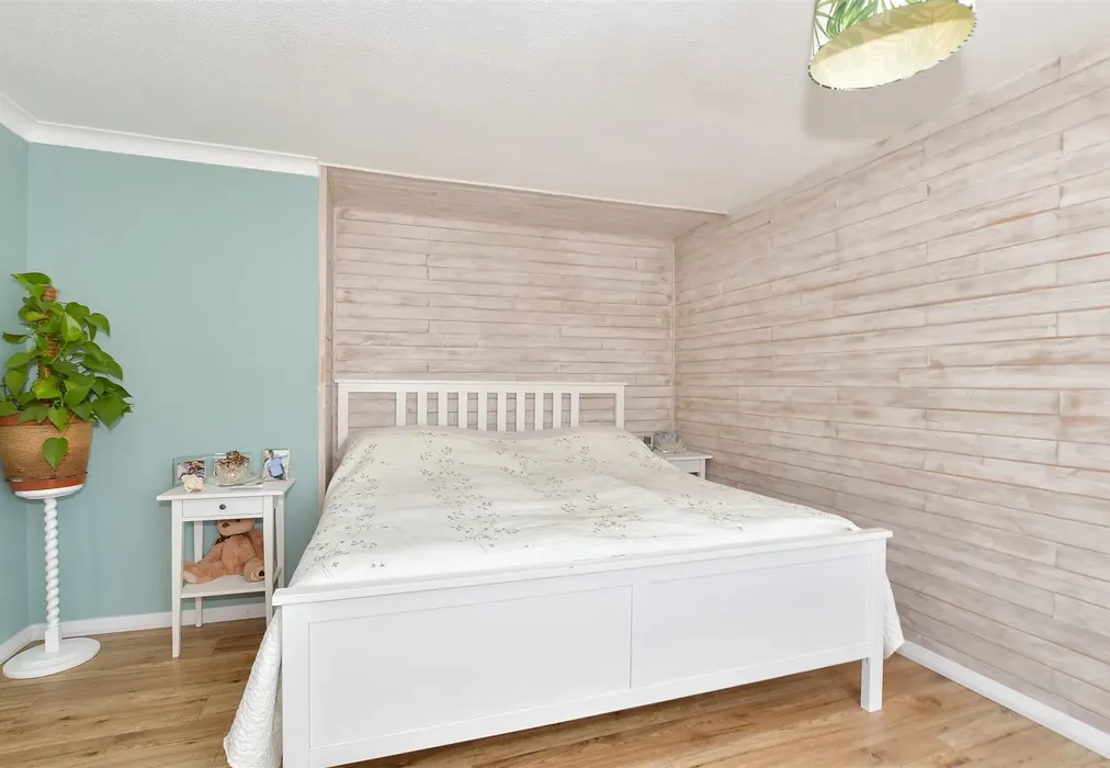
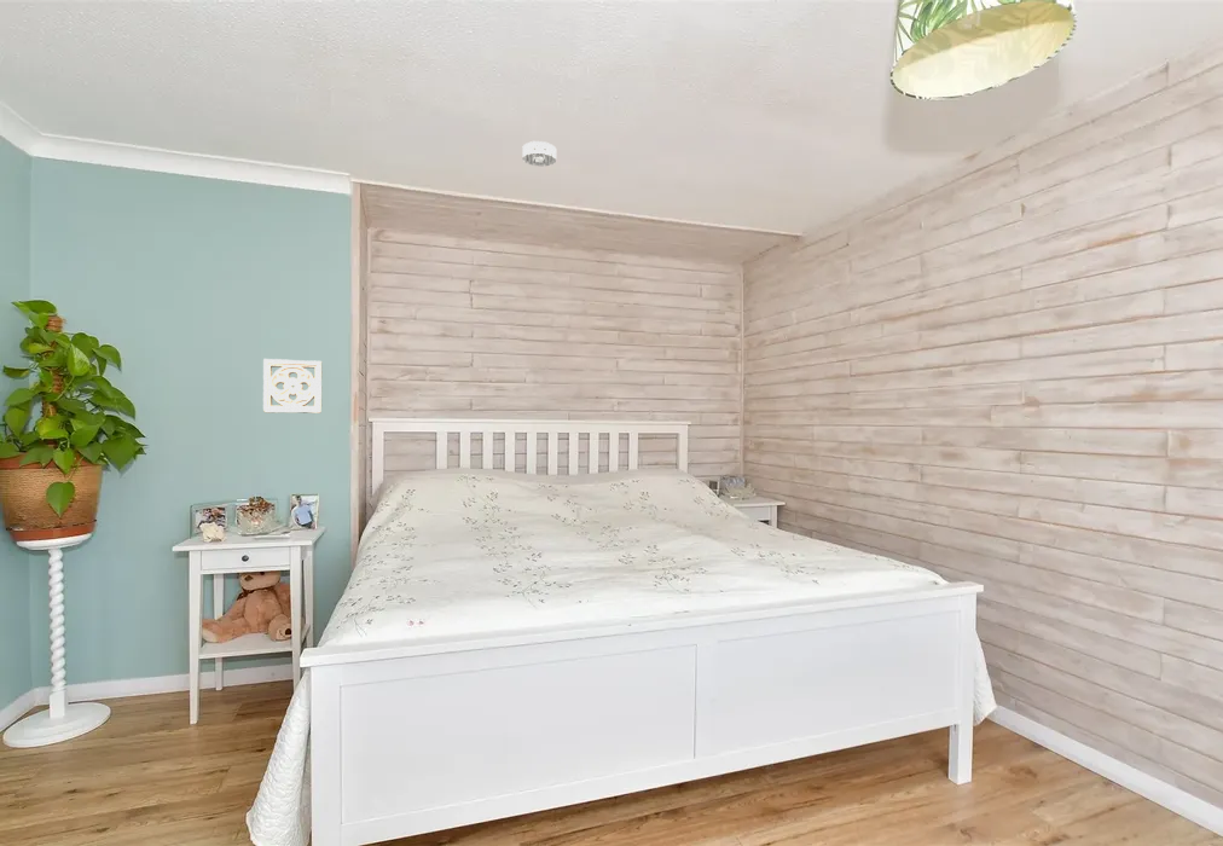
+ smoke detector (539, 152)
+ wall ornament (292, 387)
